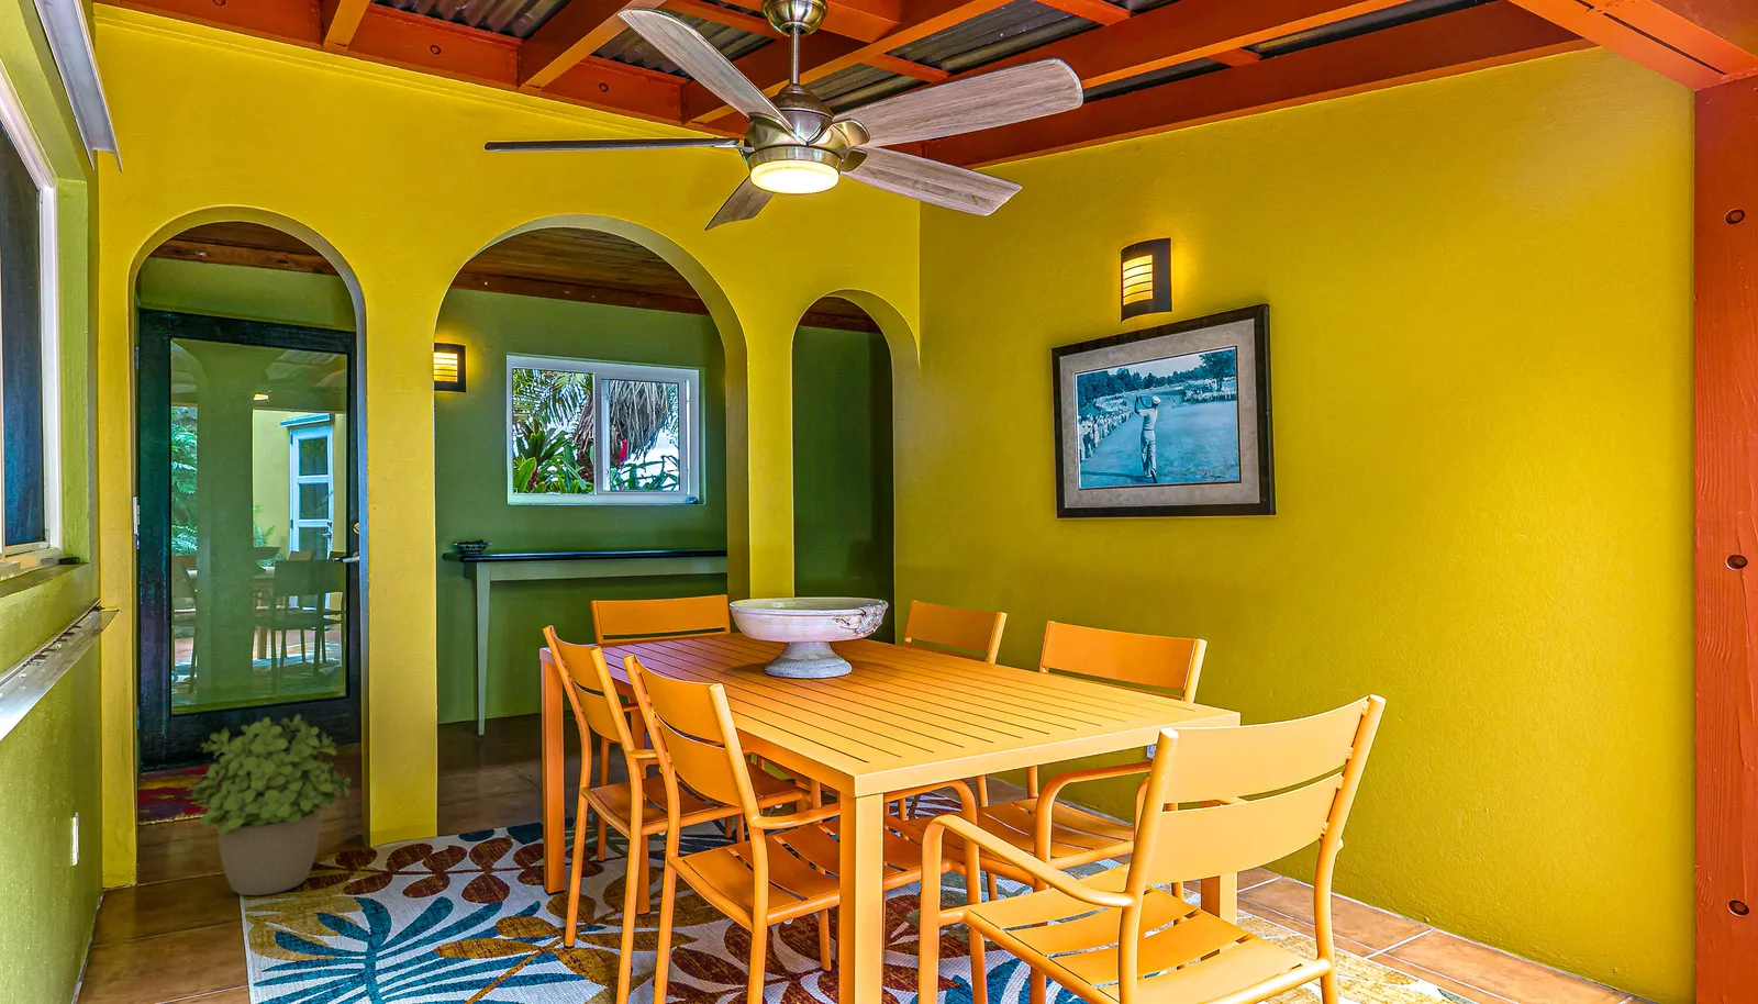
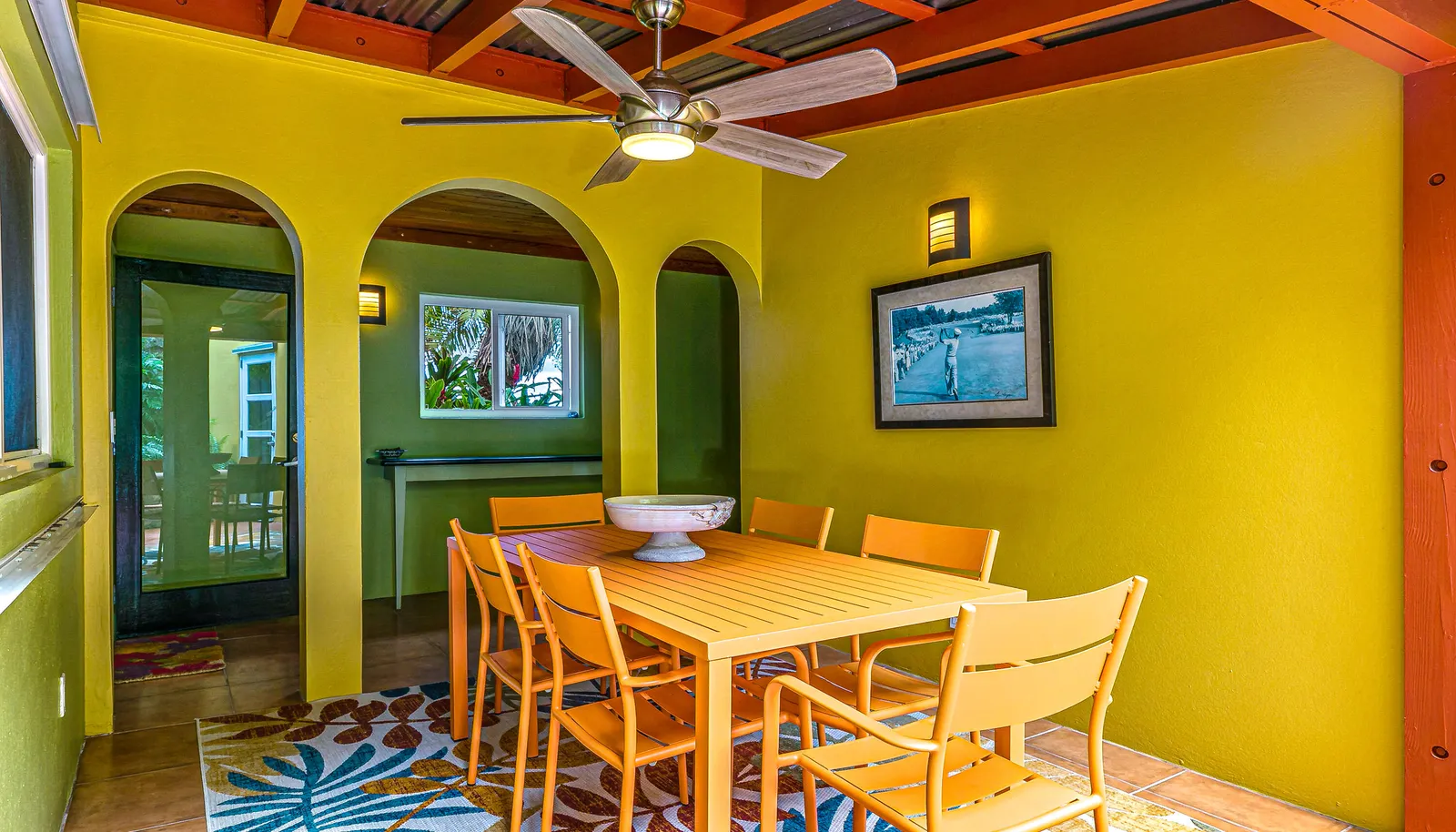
- potted plant (272, 800)
